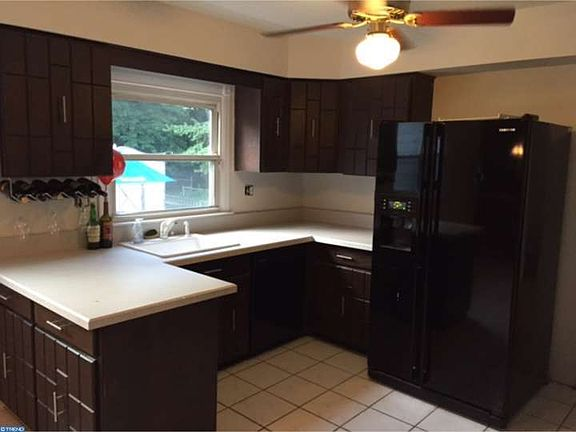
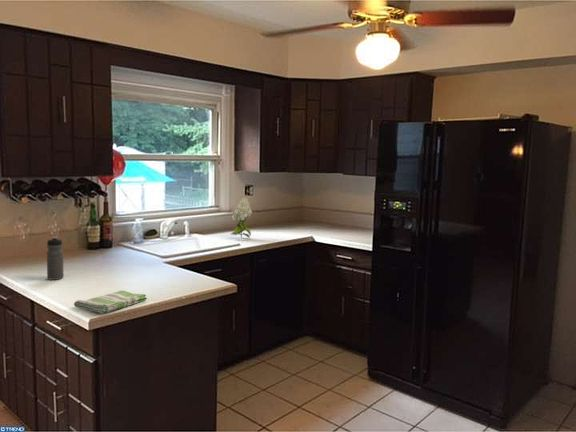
+ flower (241, 218)
+ dish towel (111, 299)
+ water bottle (55, 257)
